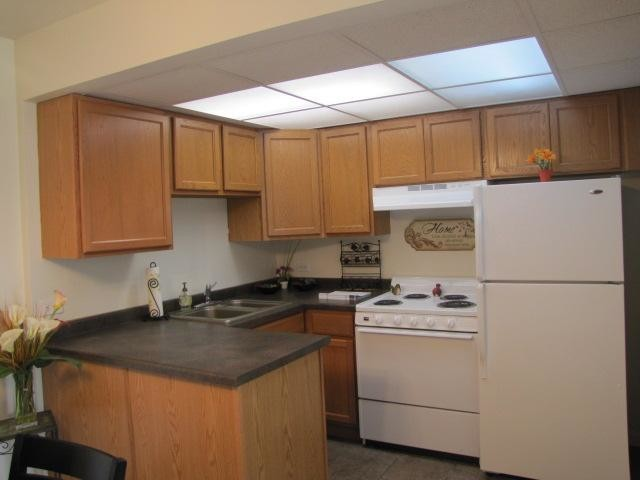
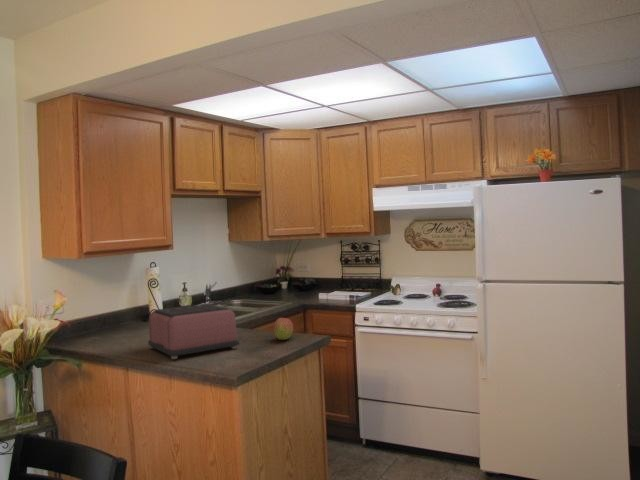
+ toaster (190, 328)
+ fruit (283, 328)
